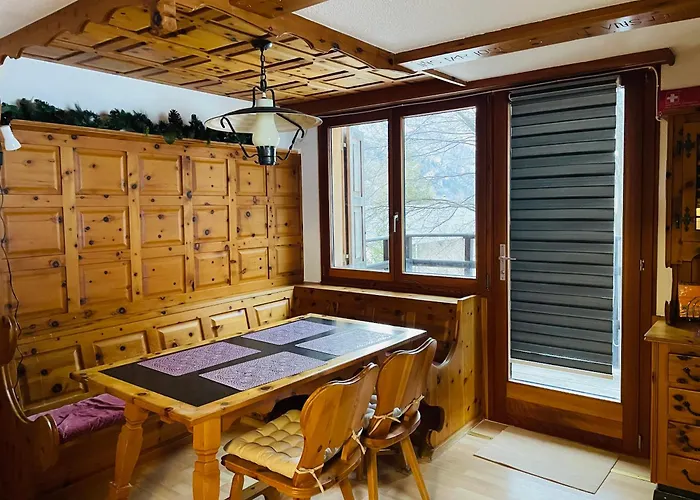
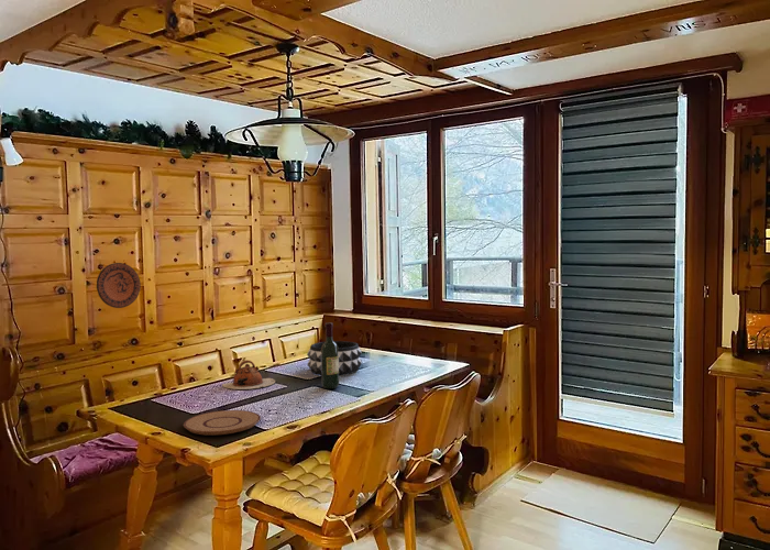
+ teapot (249, 371)
+ wine bottle (329, 354)
+ decorative bowl (339, 358)
+ plate (222, 421)
+ decorative plate (118, 285)
